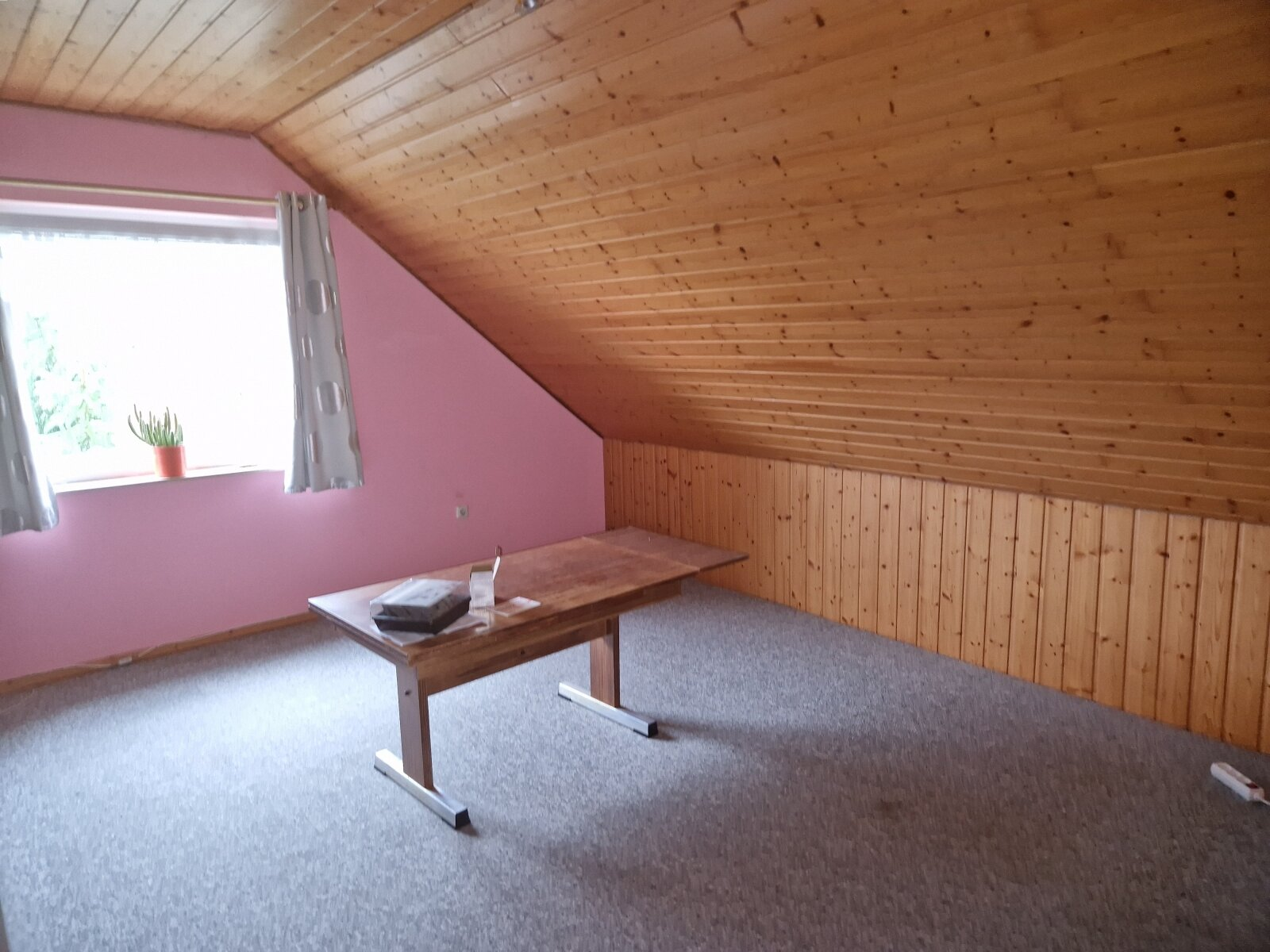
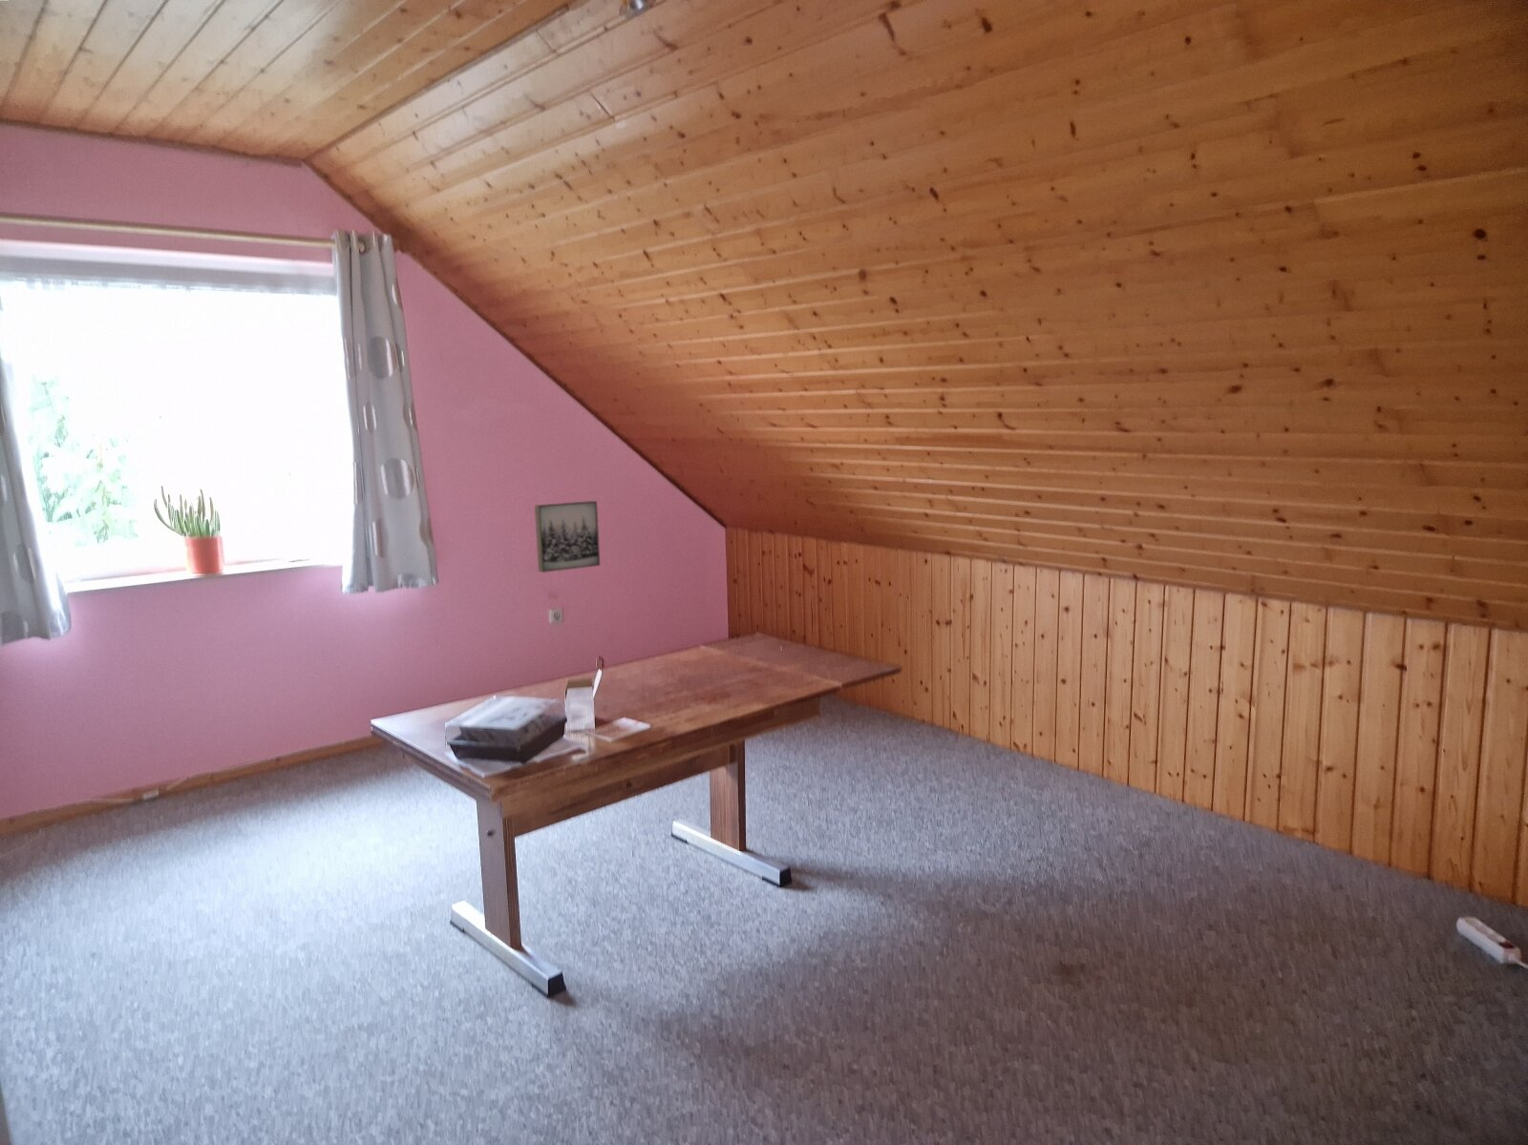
+ wall art (567, 535)
